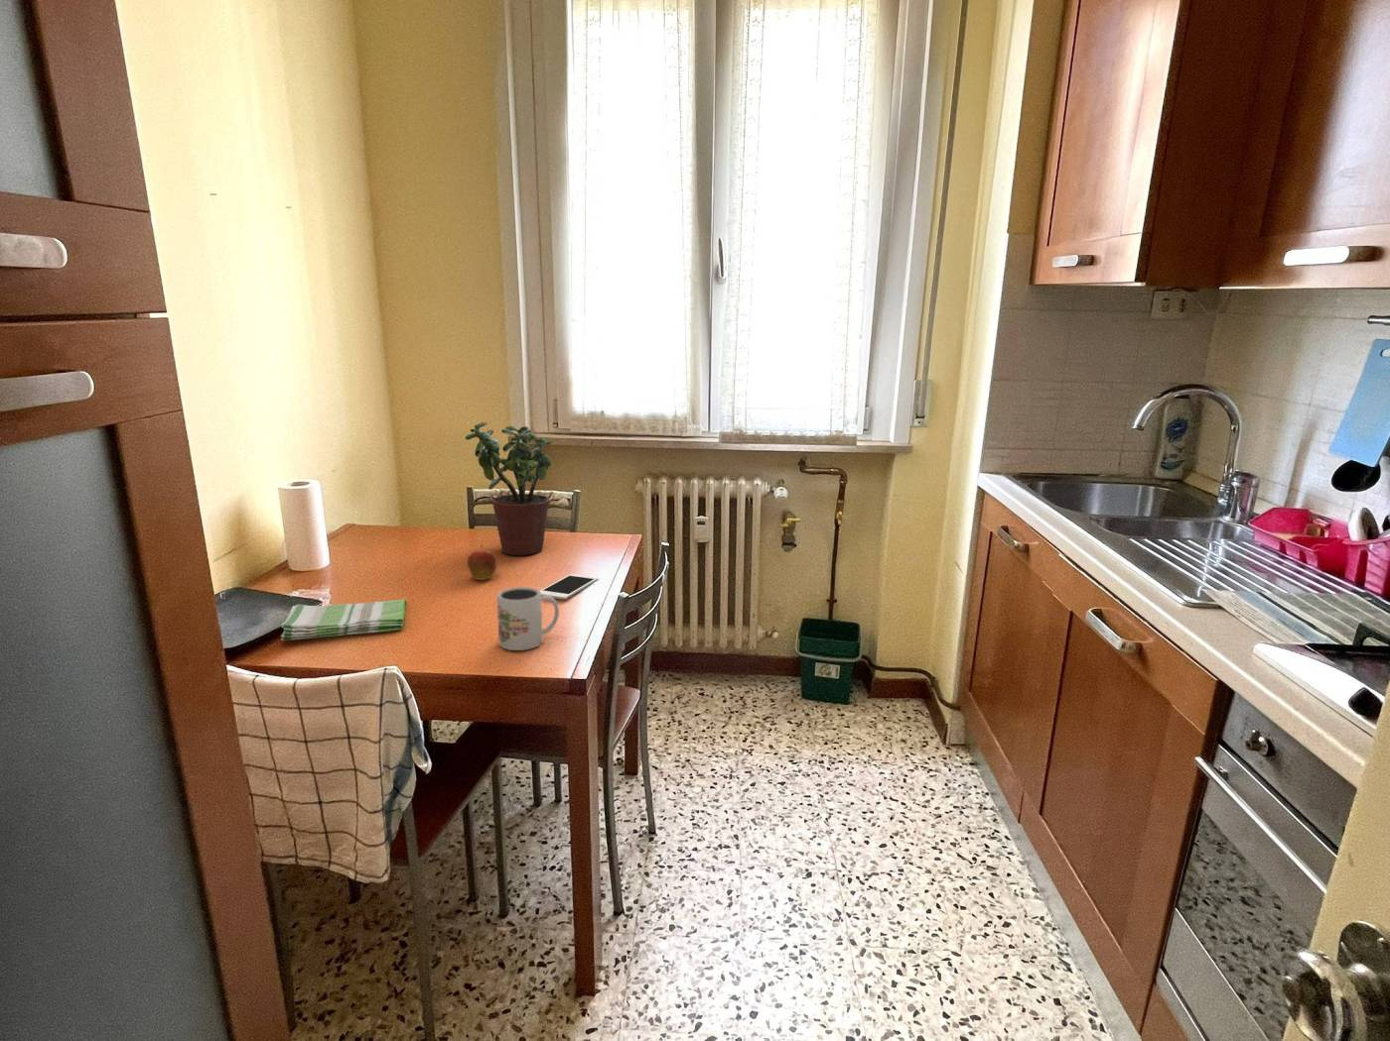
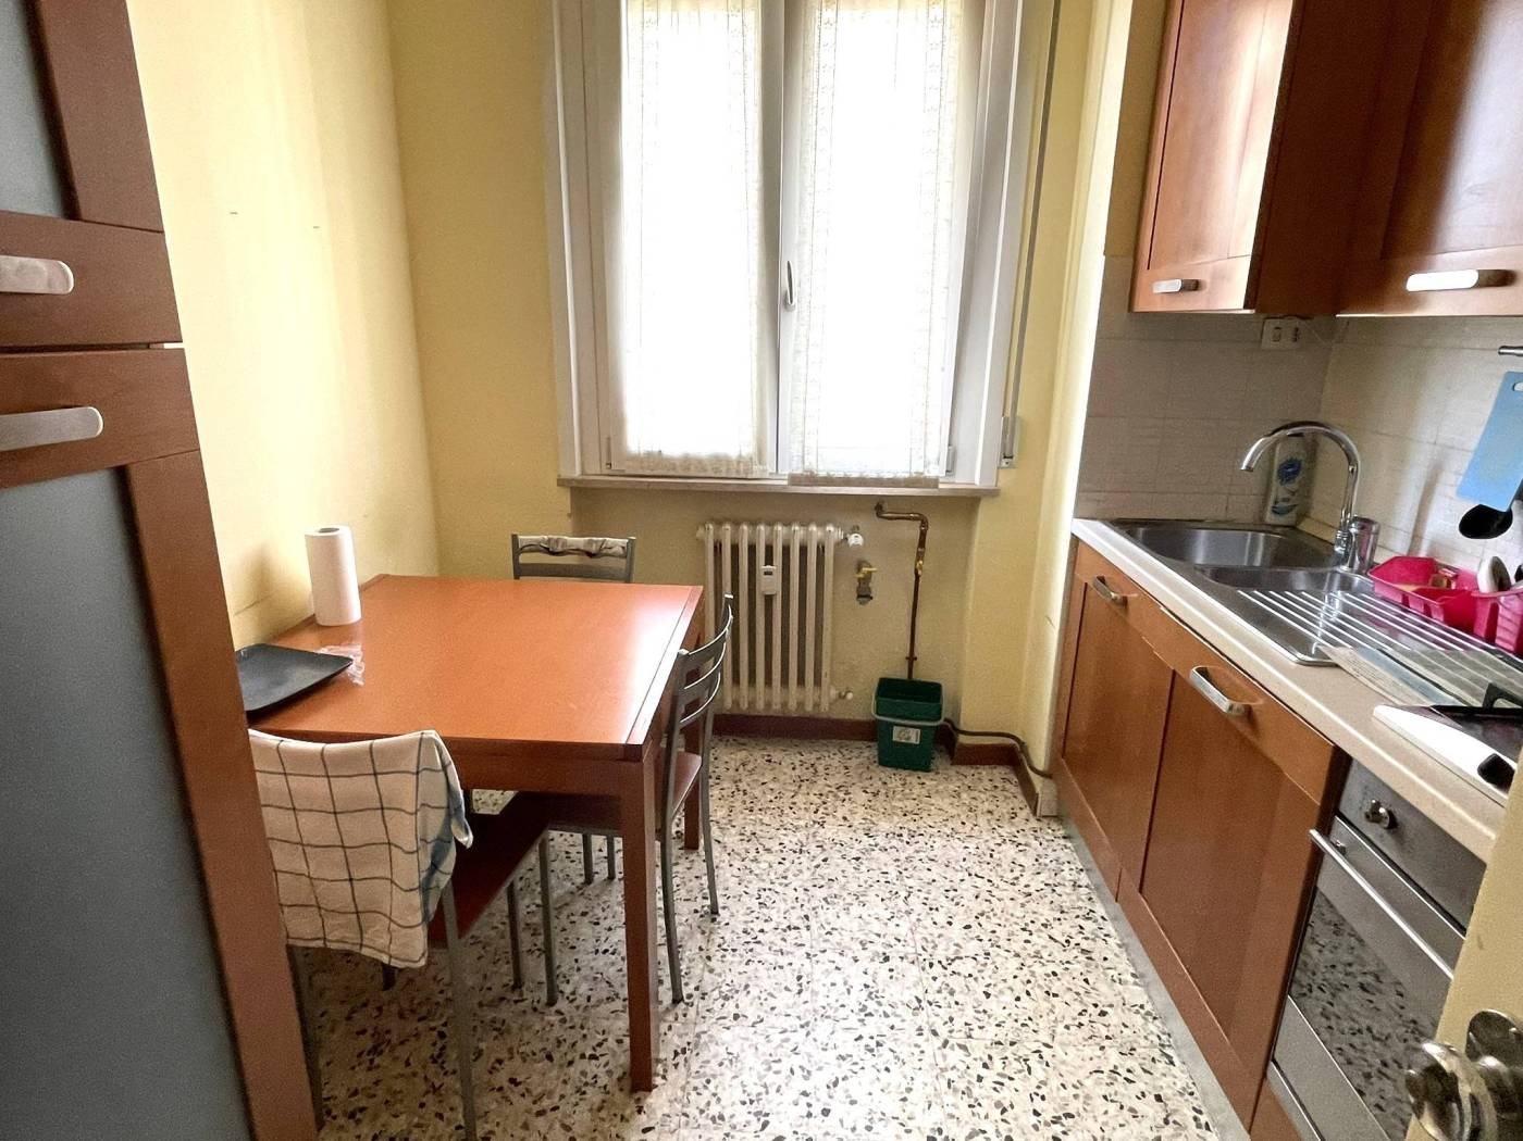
- fruit (482, 562)
- mug (529, 617)
- potted plant (518, 484)
- dish towel (347, 615)
- cell phone (568, 586)
